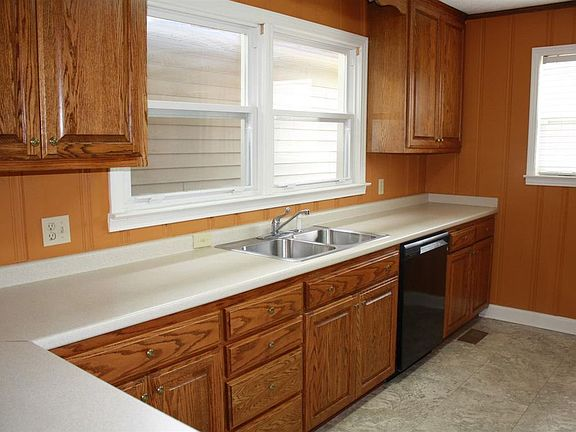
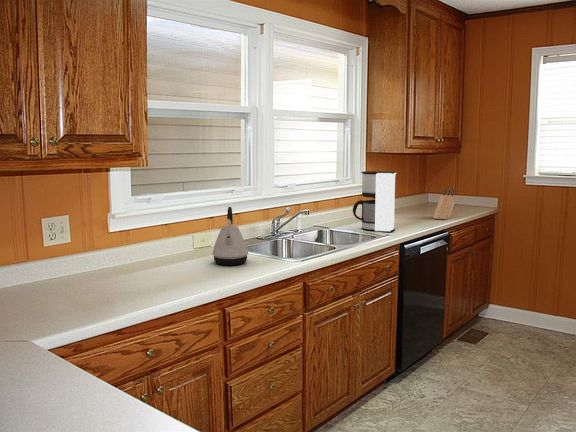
+ coffee maker (374, 200)
+ knife block (444, 203)
+ kettle (230, 235)
